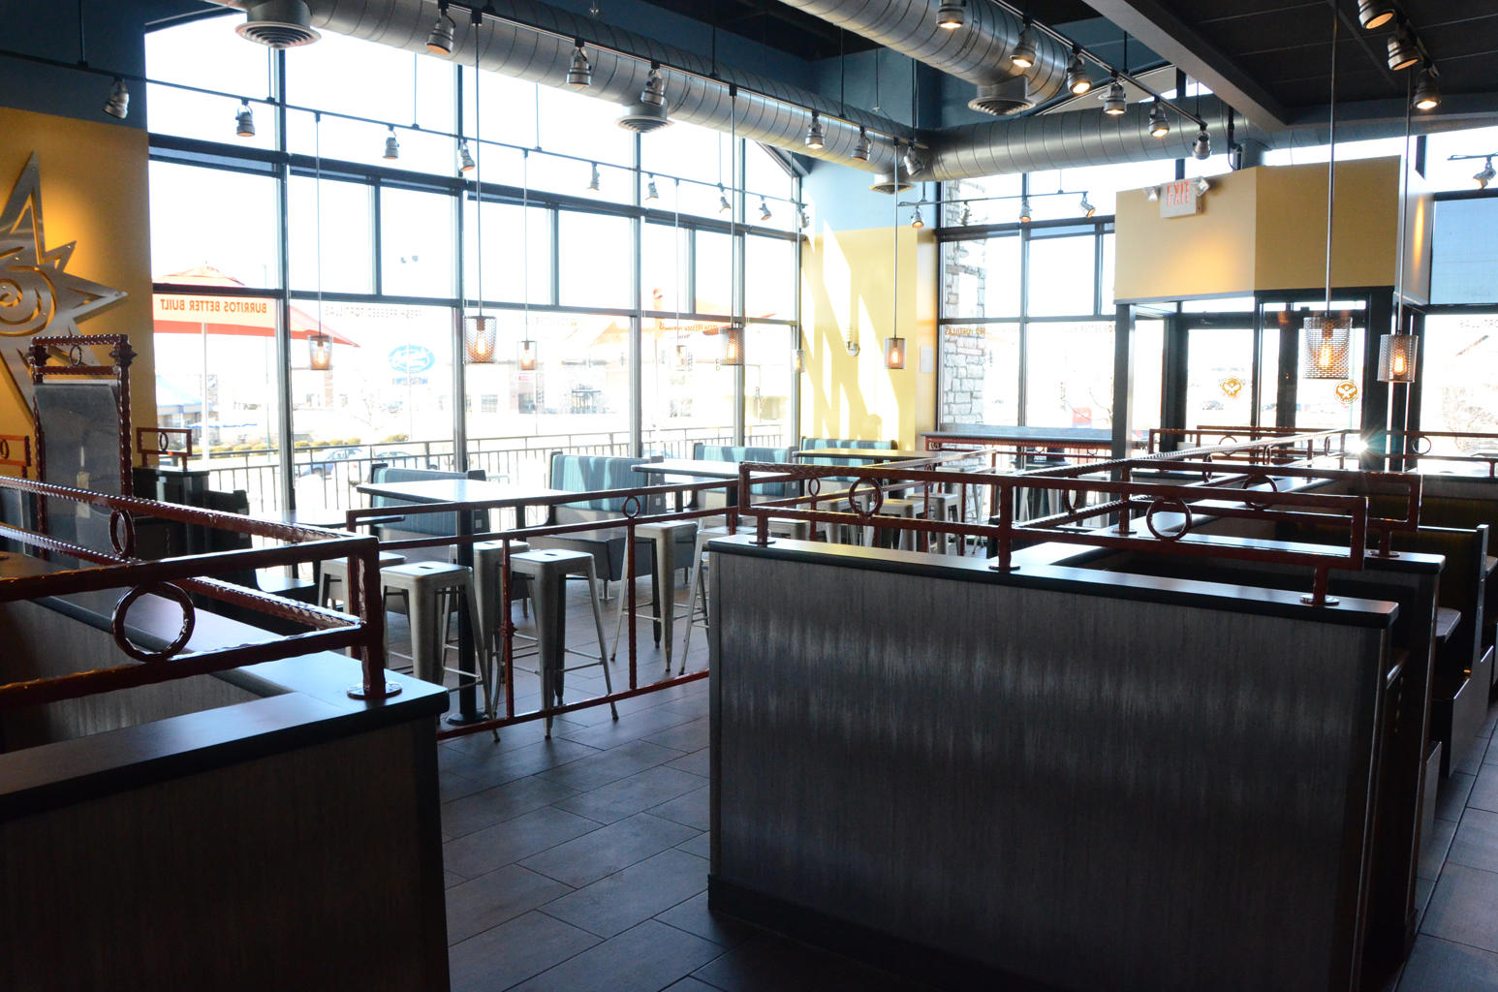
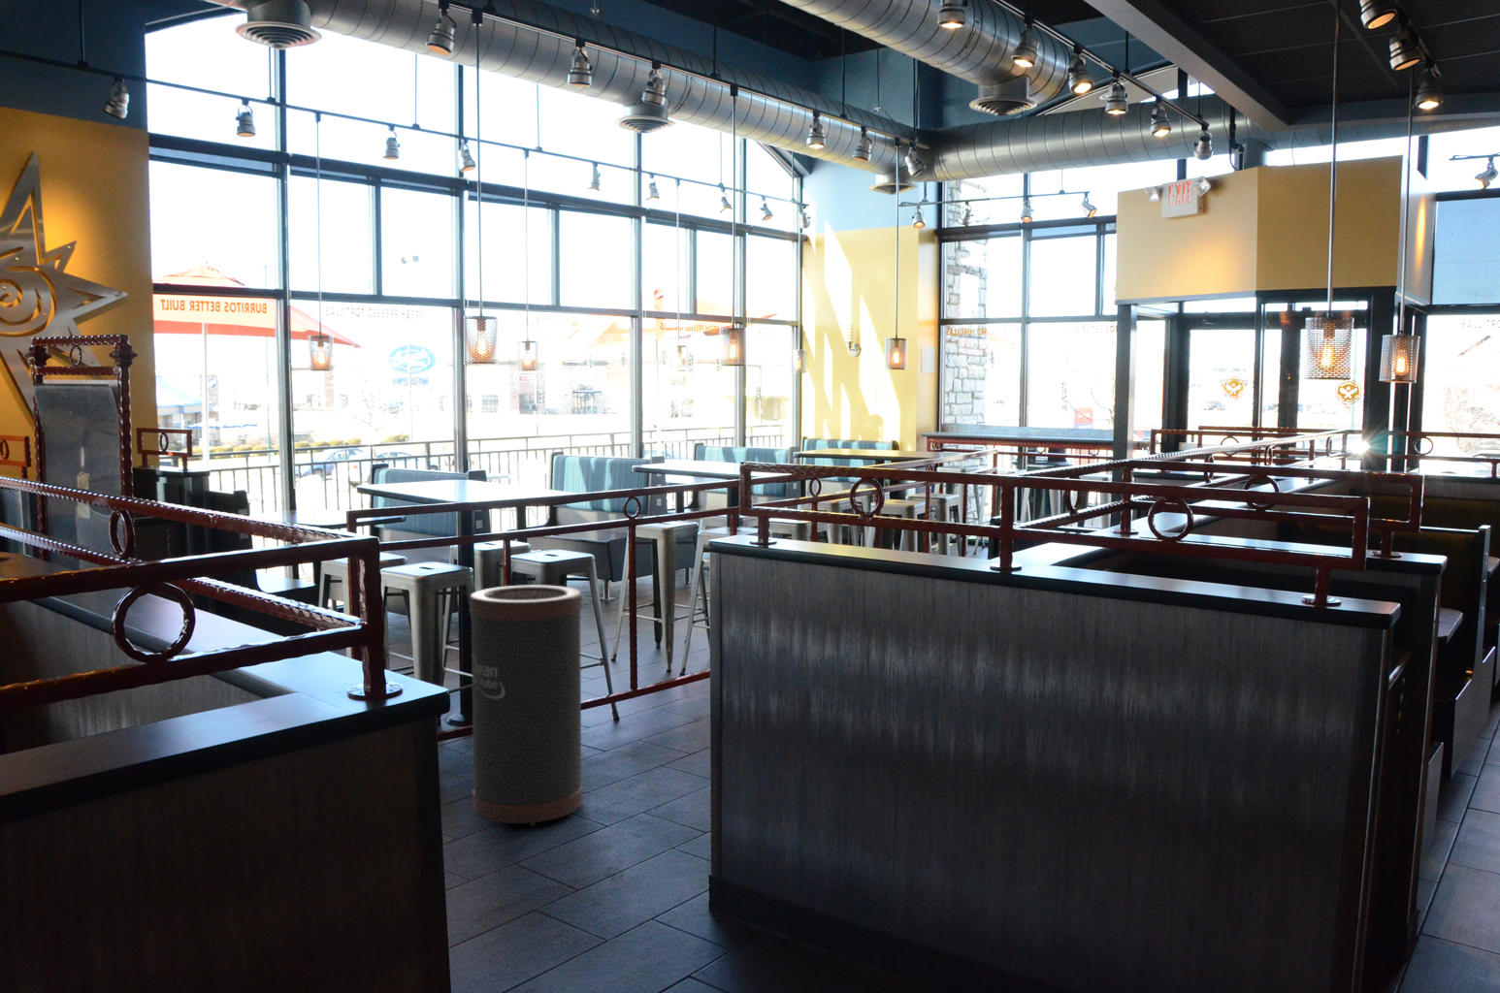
+ trash can (527, 702)
